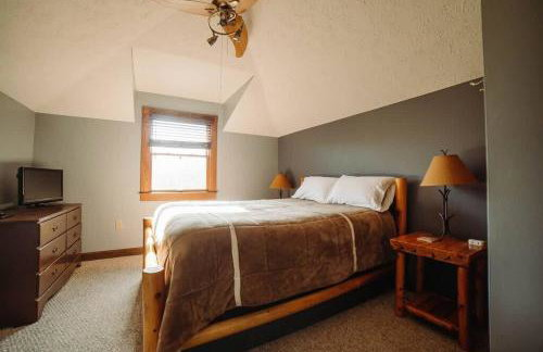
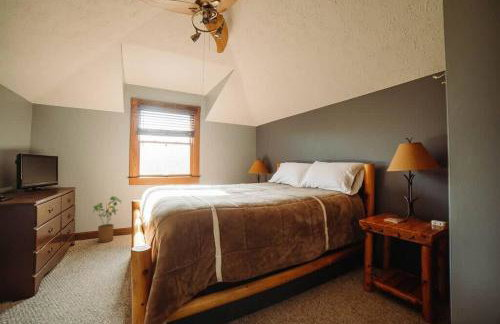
+ house plant (107, 219)
